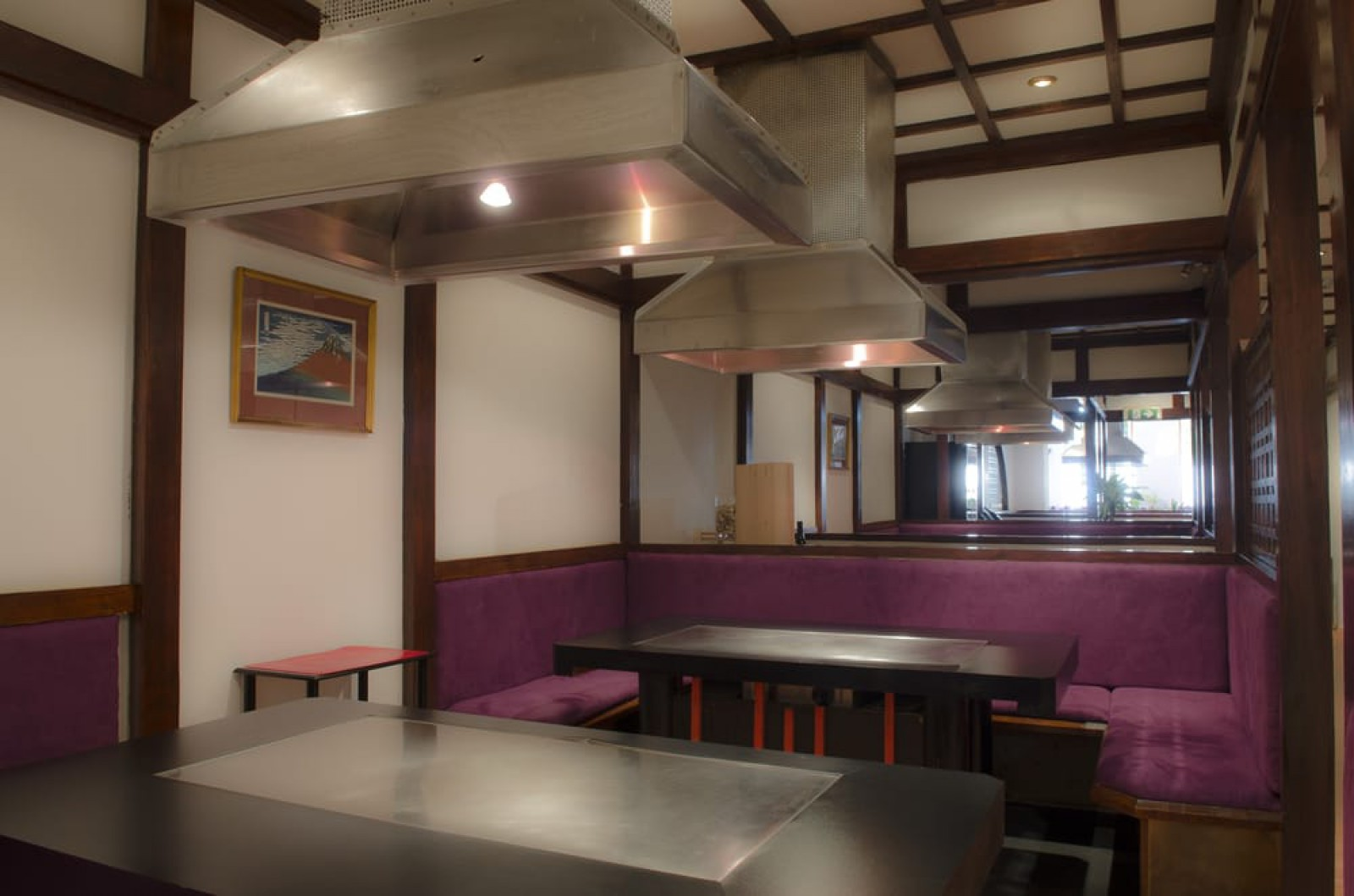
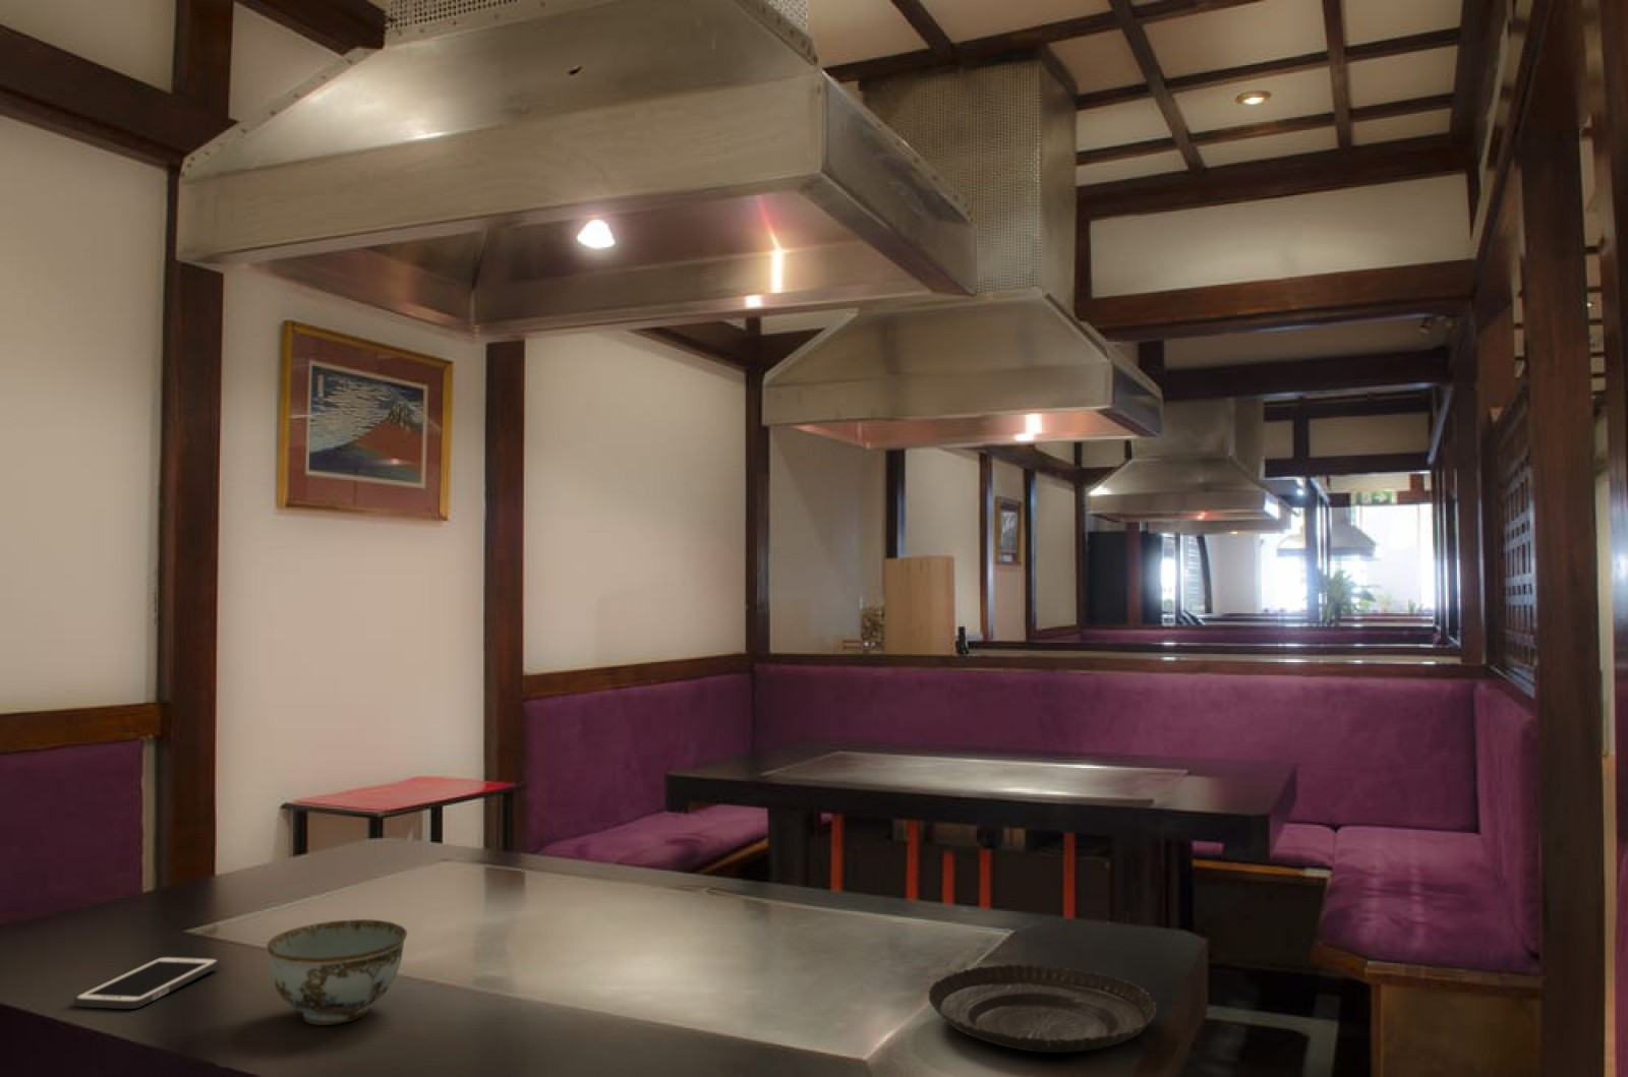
+ cell phone (149, 981)
+ tart tin (1040, 1011)
+ bowl (337, 975)
